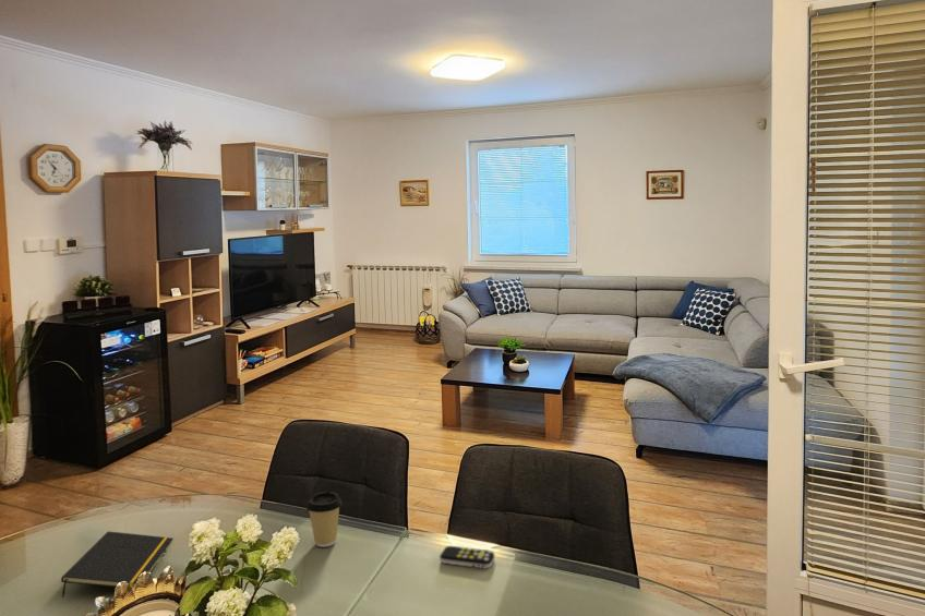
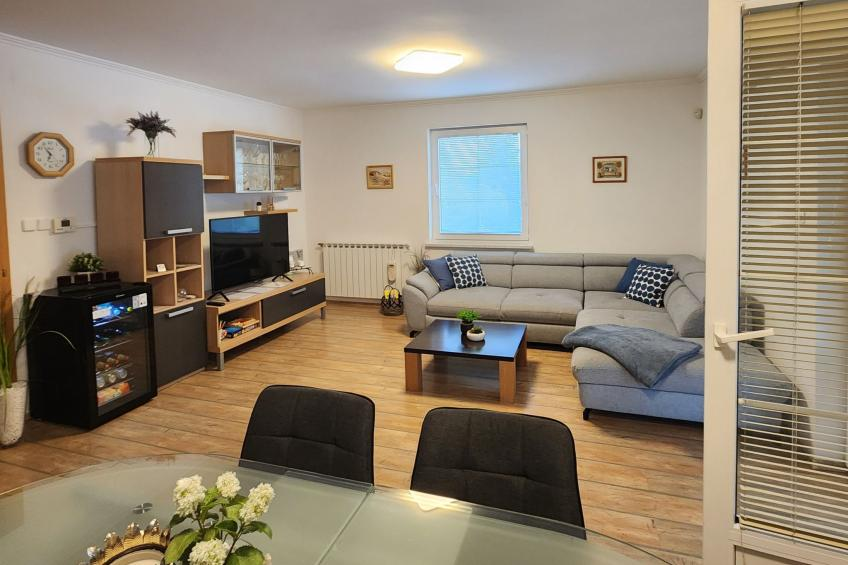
- notepad (121, 558)
- remote control (467, 556)
- coffee cup (324, 519)
